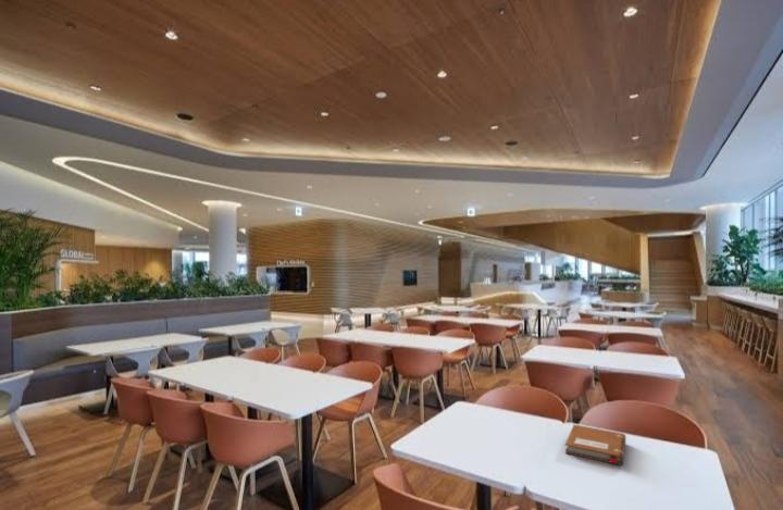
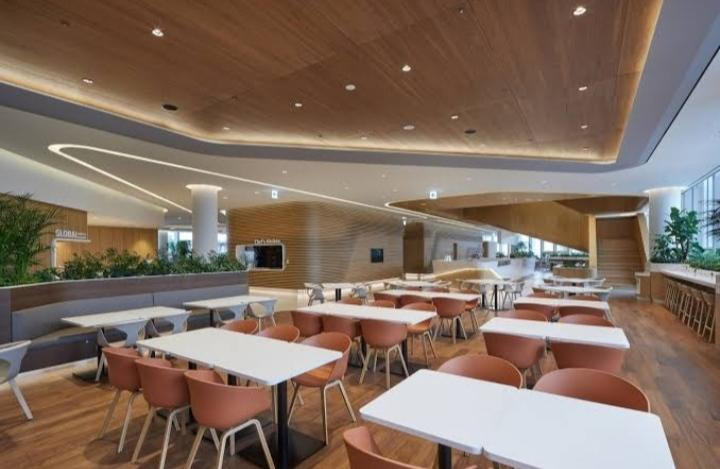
- notebook (596, 444)
